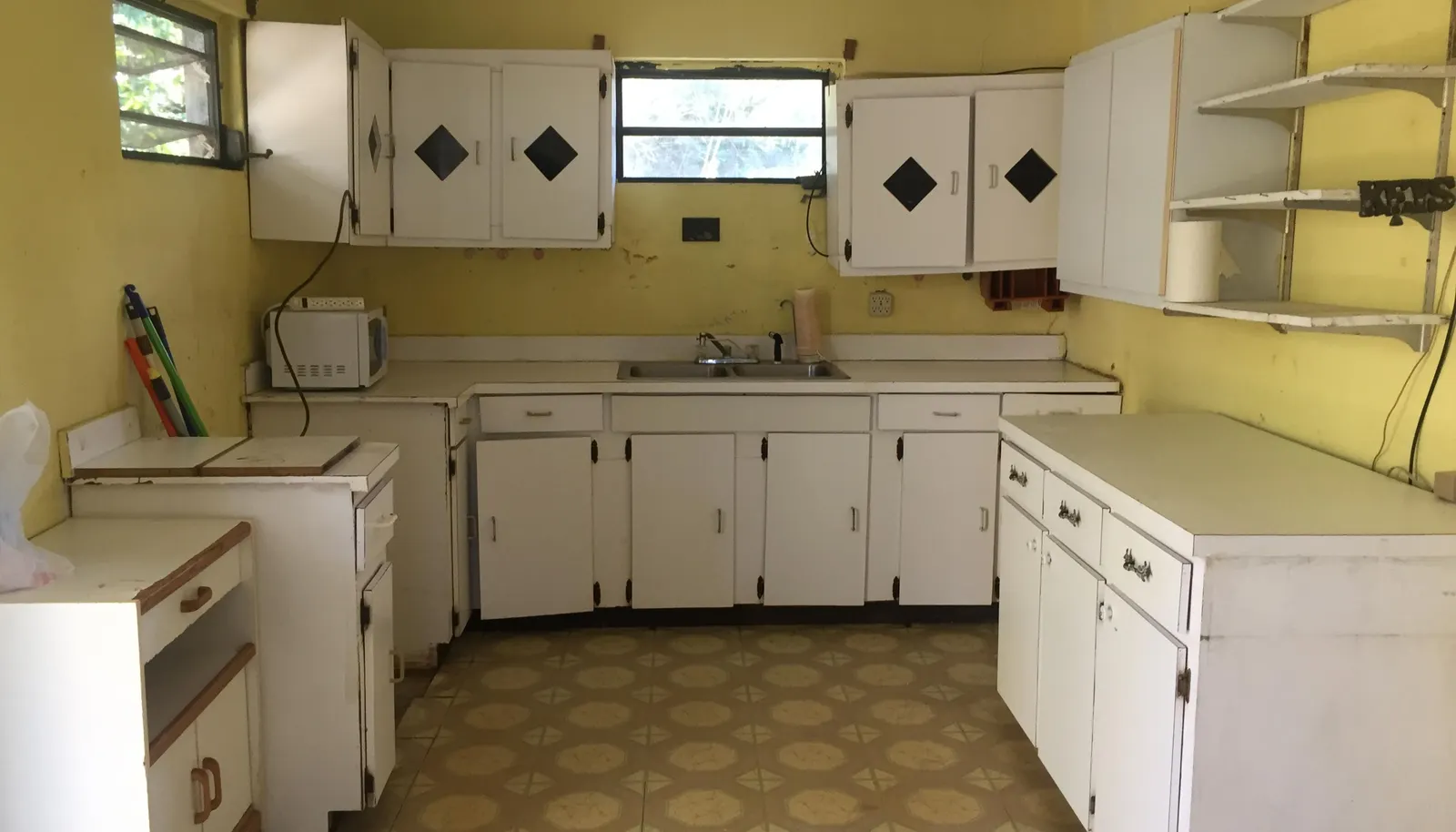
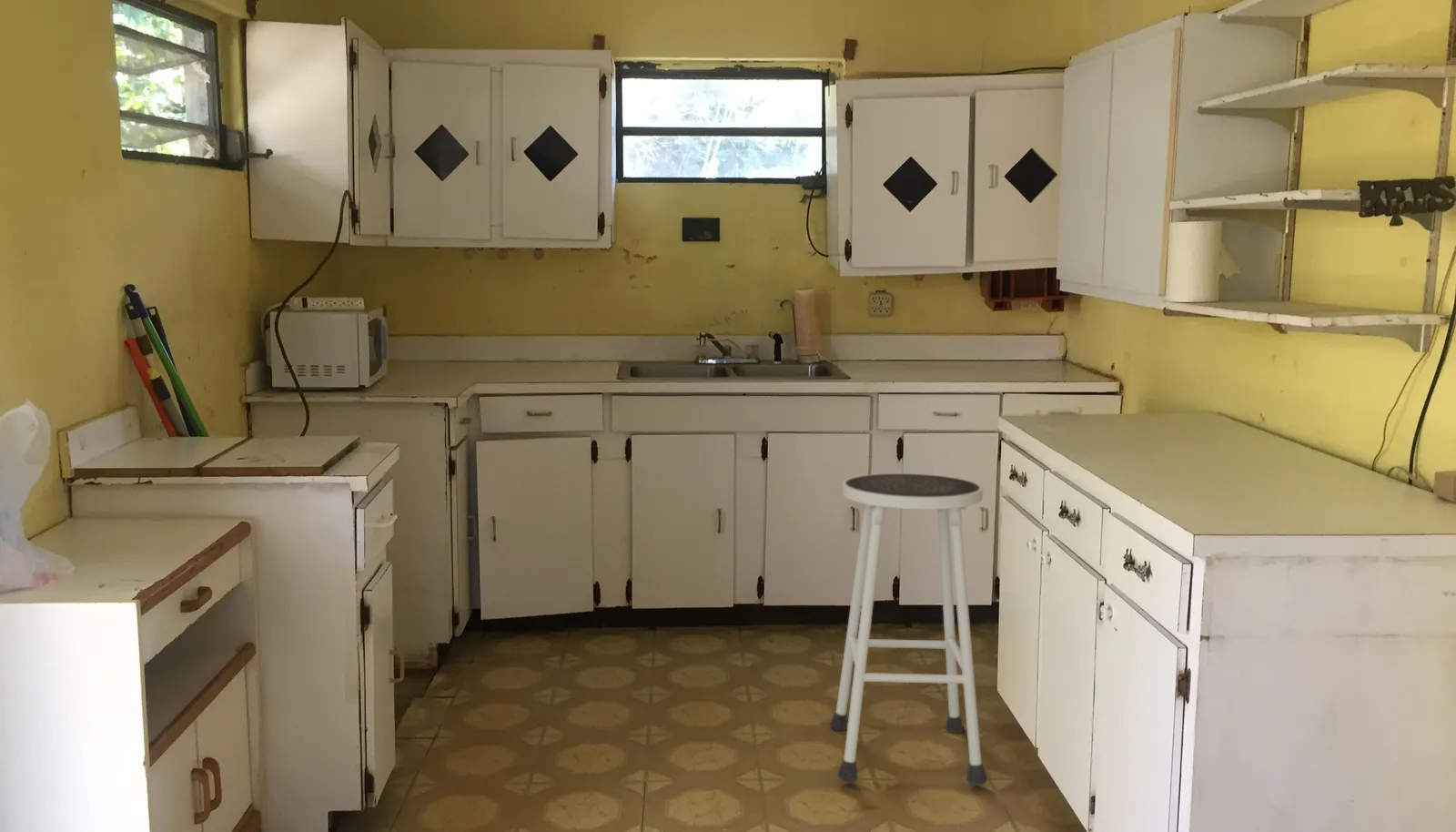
+ stool (907, 640)
